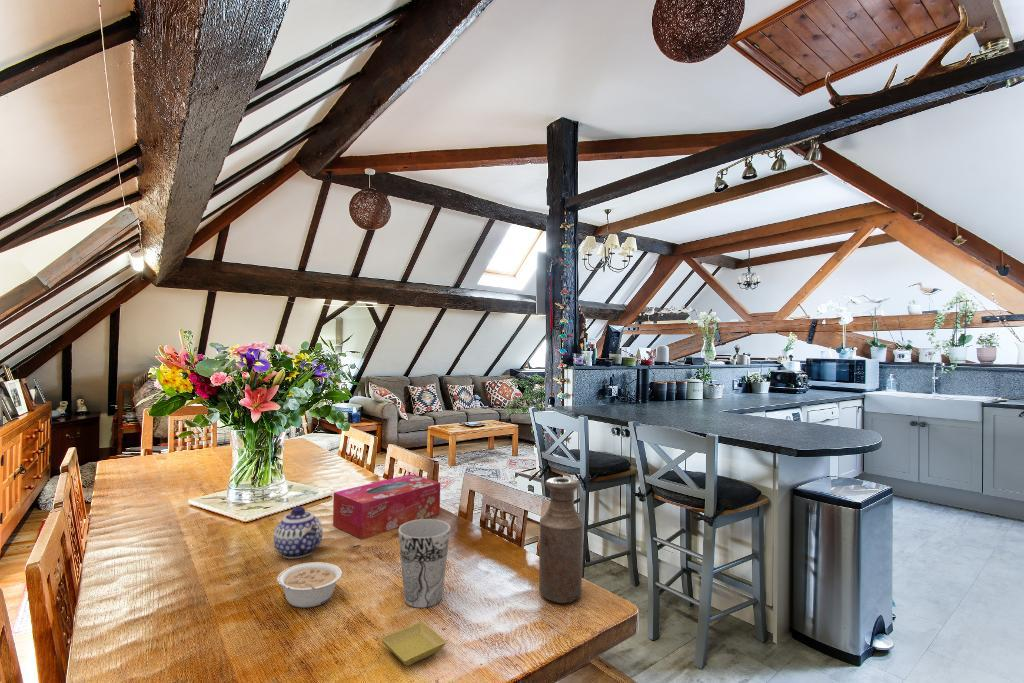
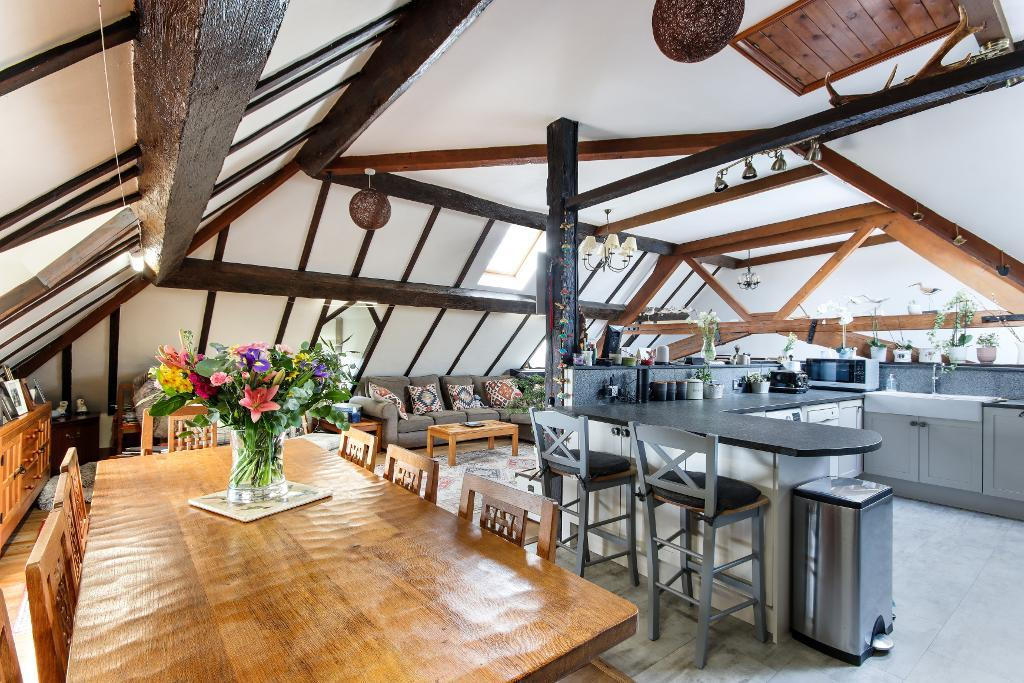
- bottle (561, 537)
- teapot (298, 529)
- legume (311, 584)
- saucer (413, 645)
- tissue box (388, 503)
- cup (424, 562)
